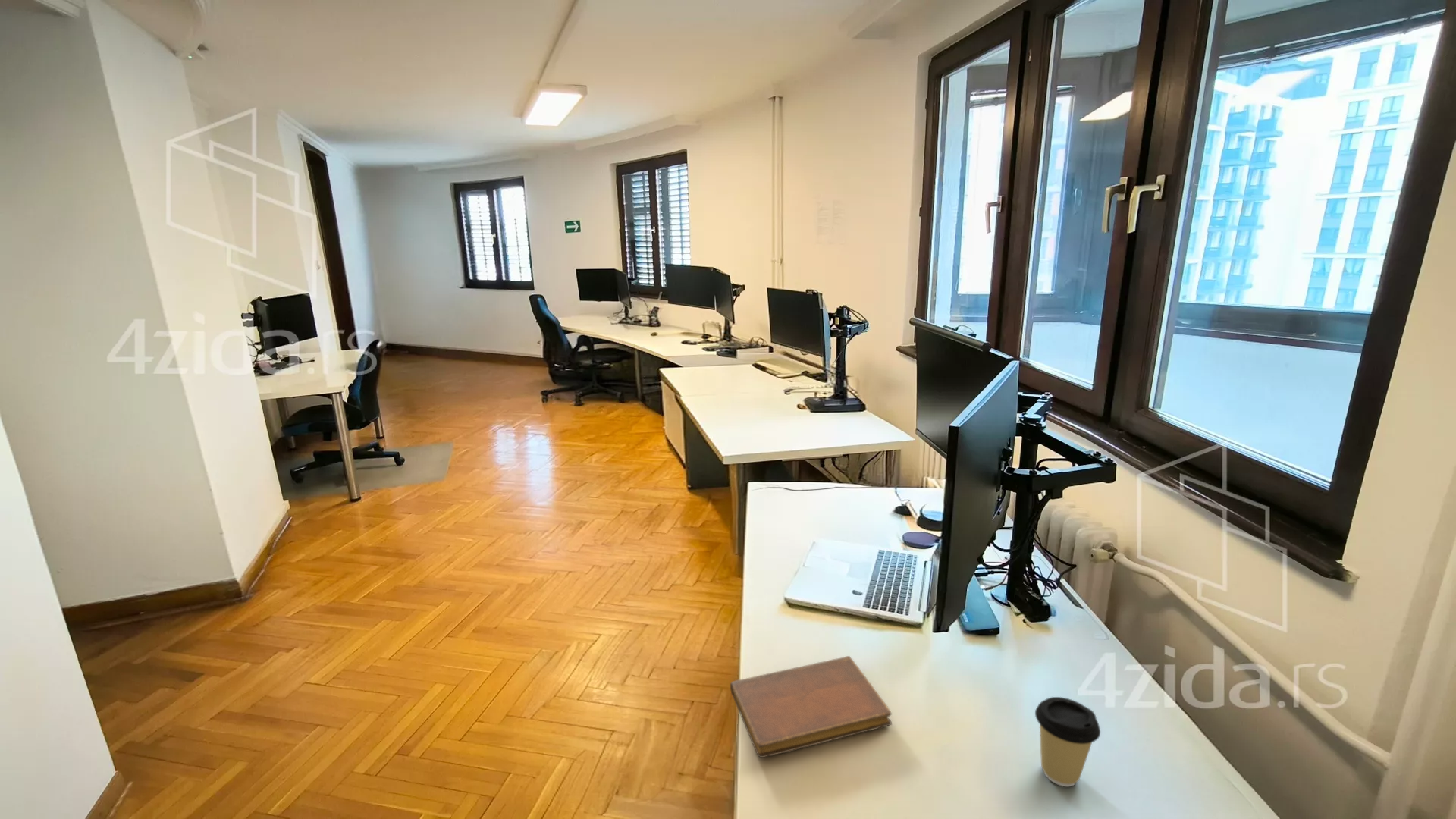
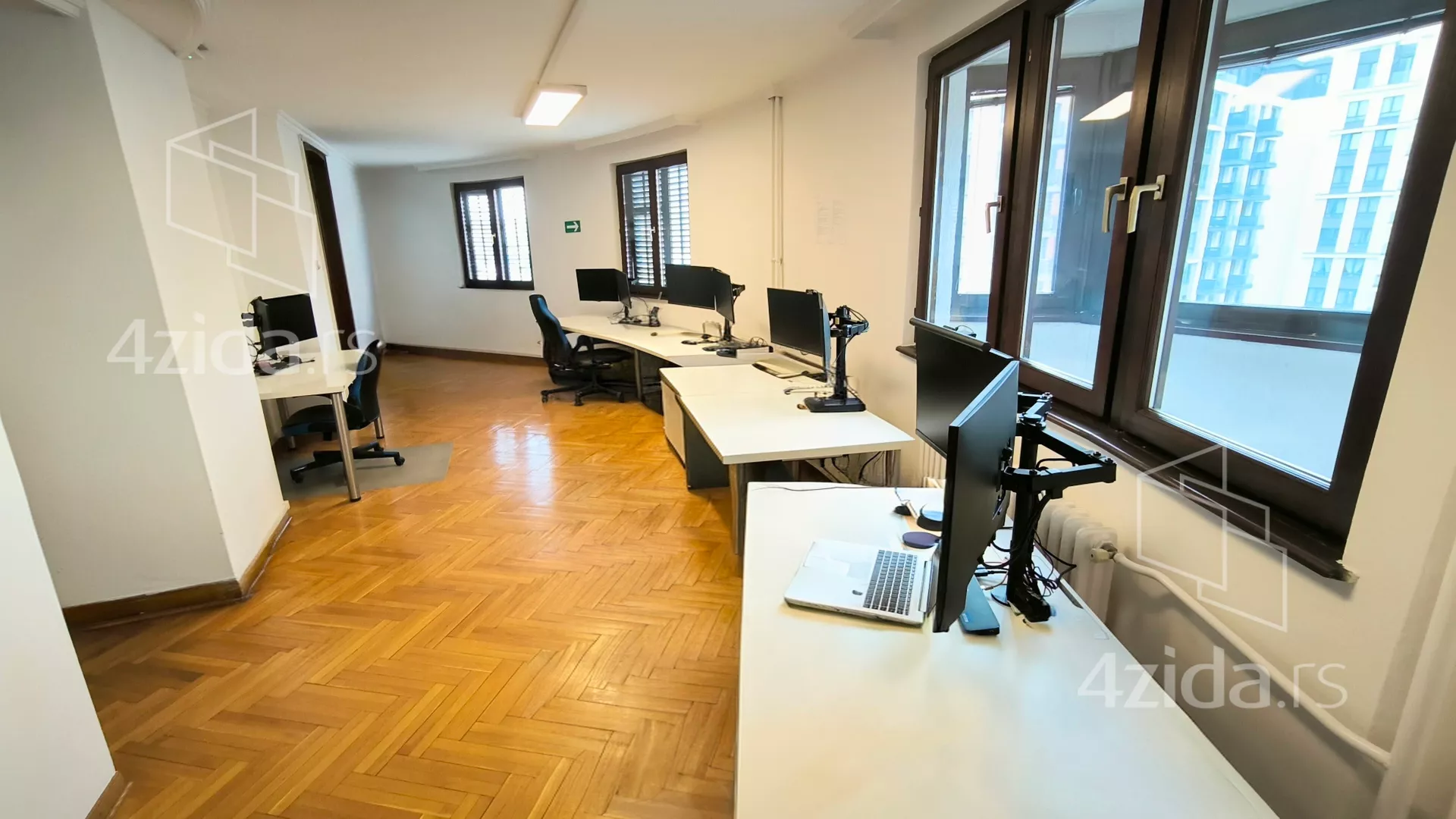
- coffee cup (1064, 742)
- notebook (808, 701)
